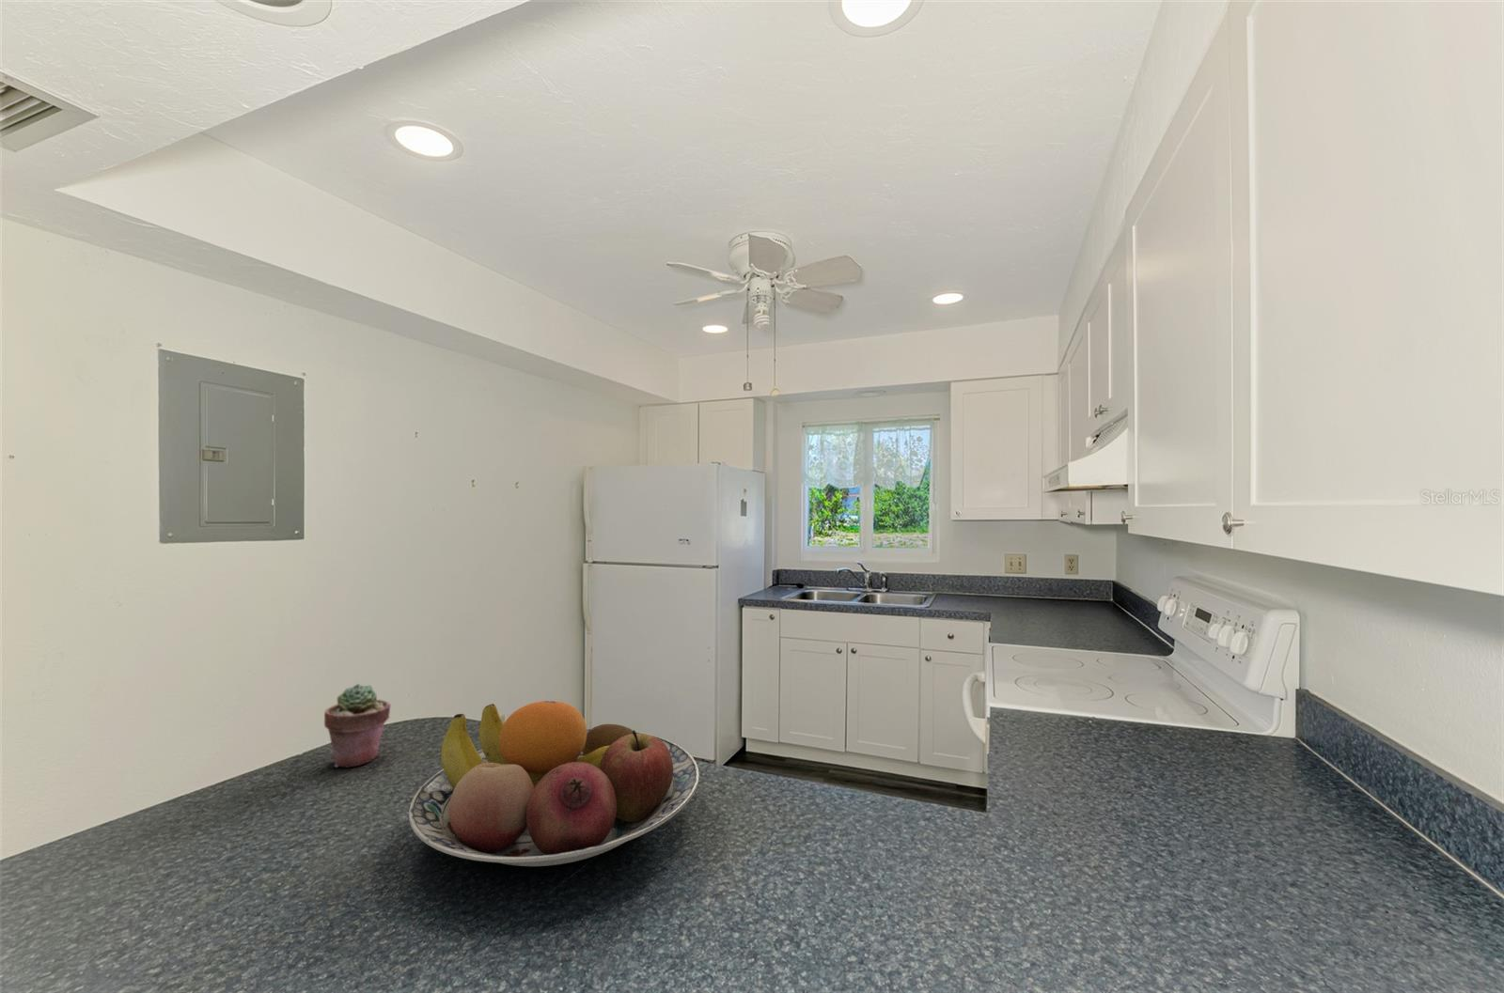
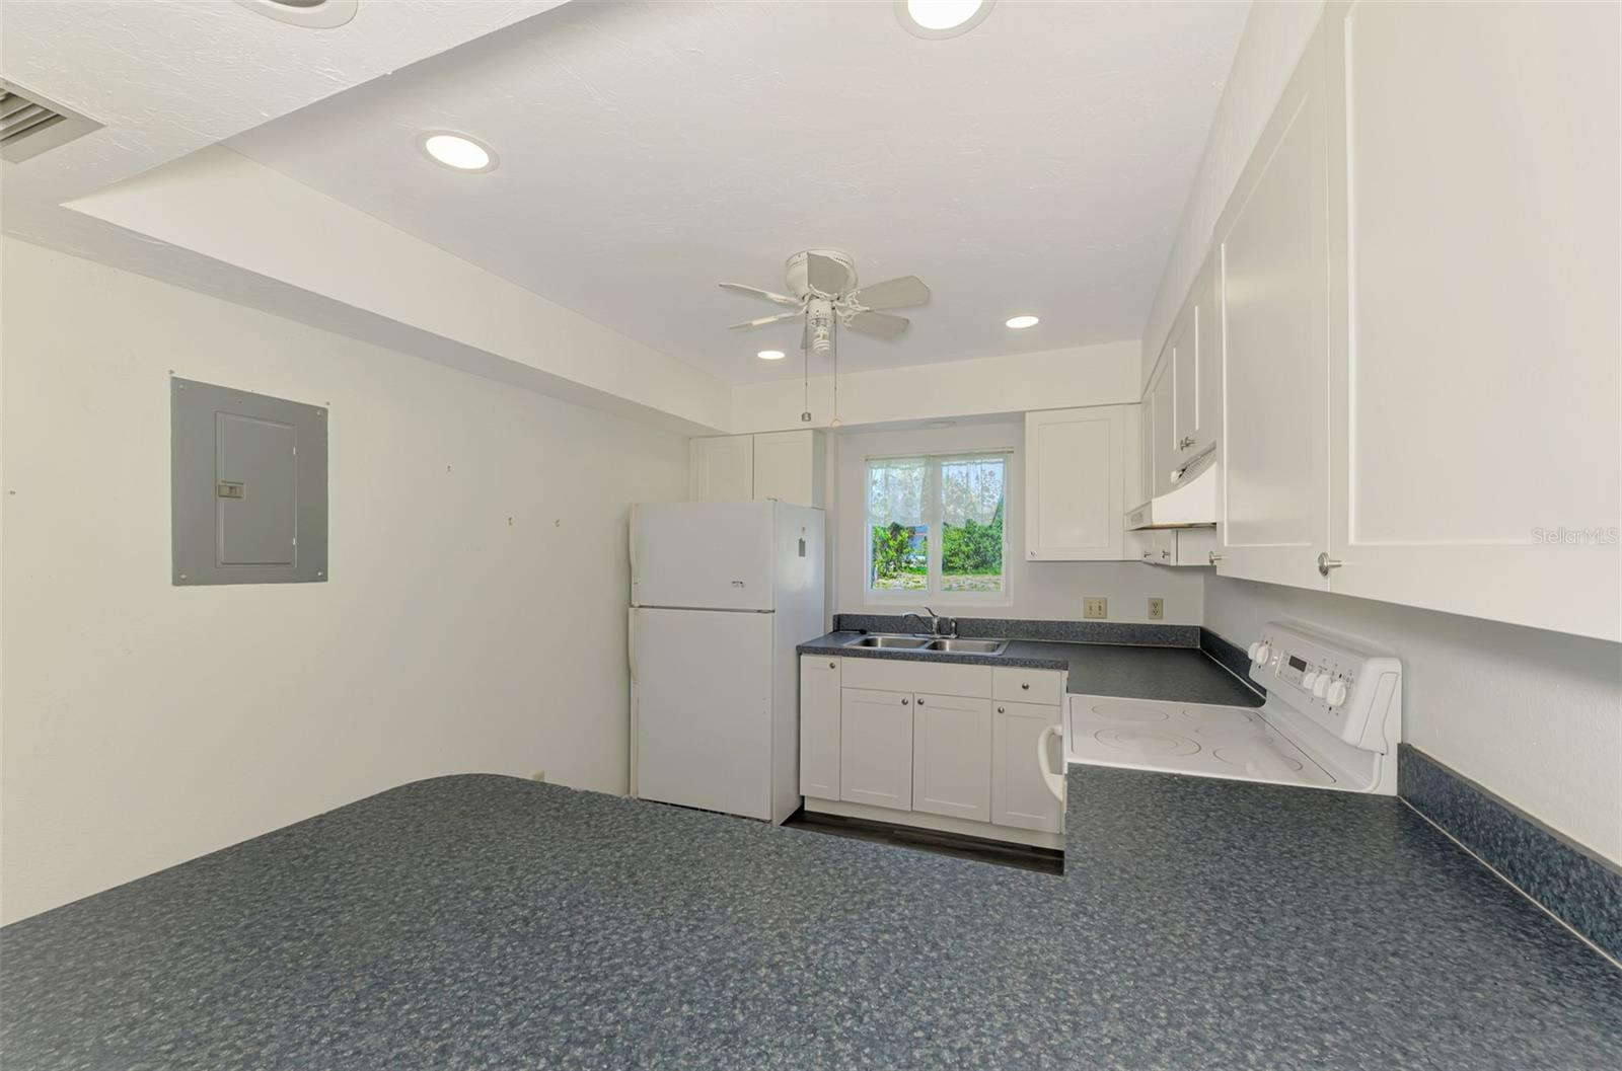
- fruit bowl (563, 768)
- potted succulent (357, 721)
